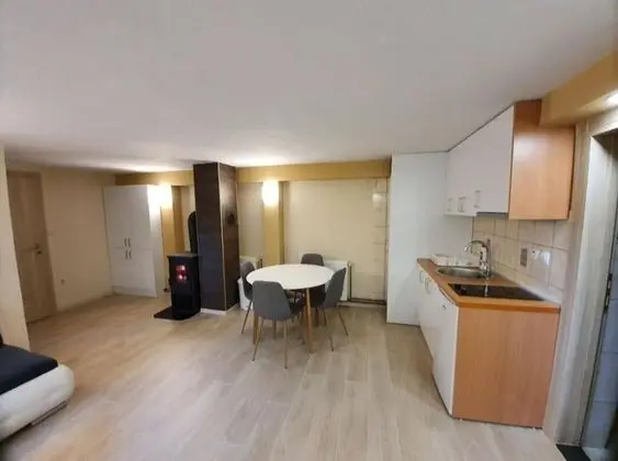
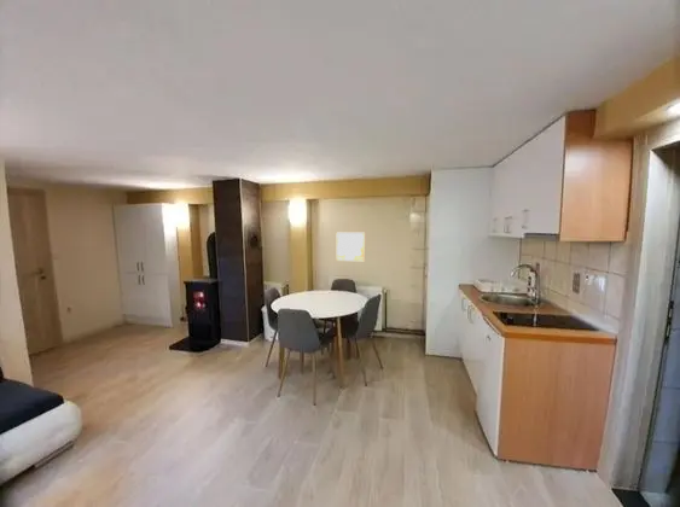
+ wall art (350, 246)
